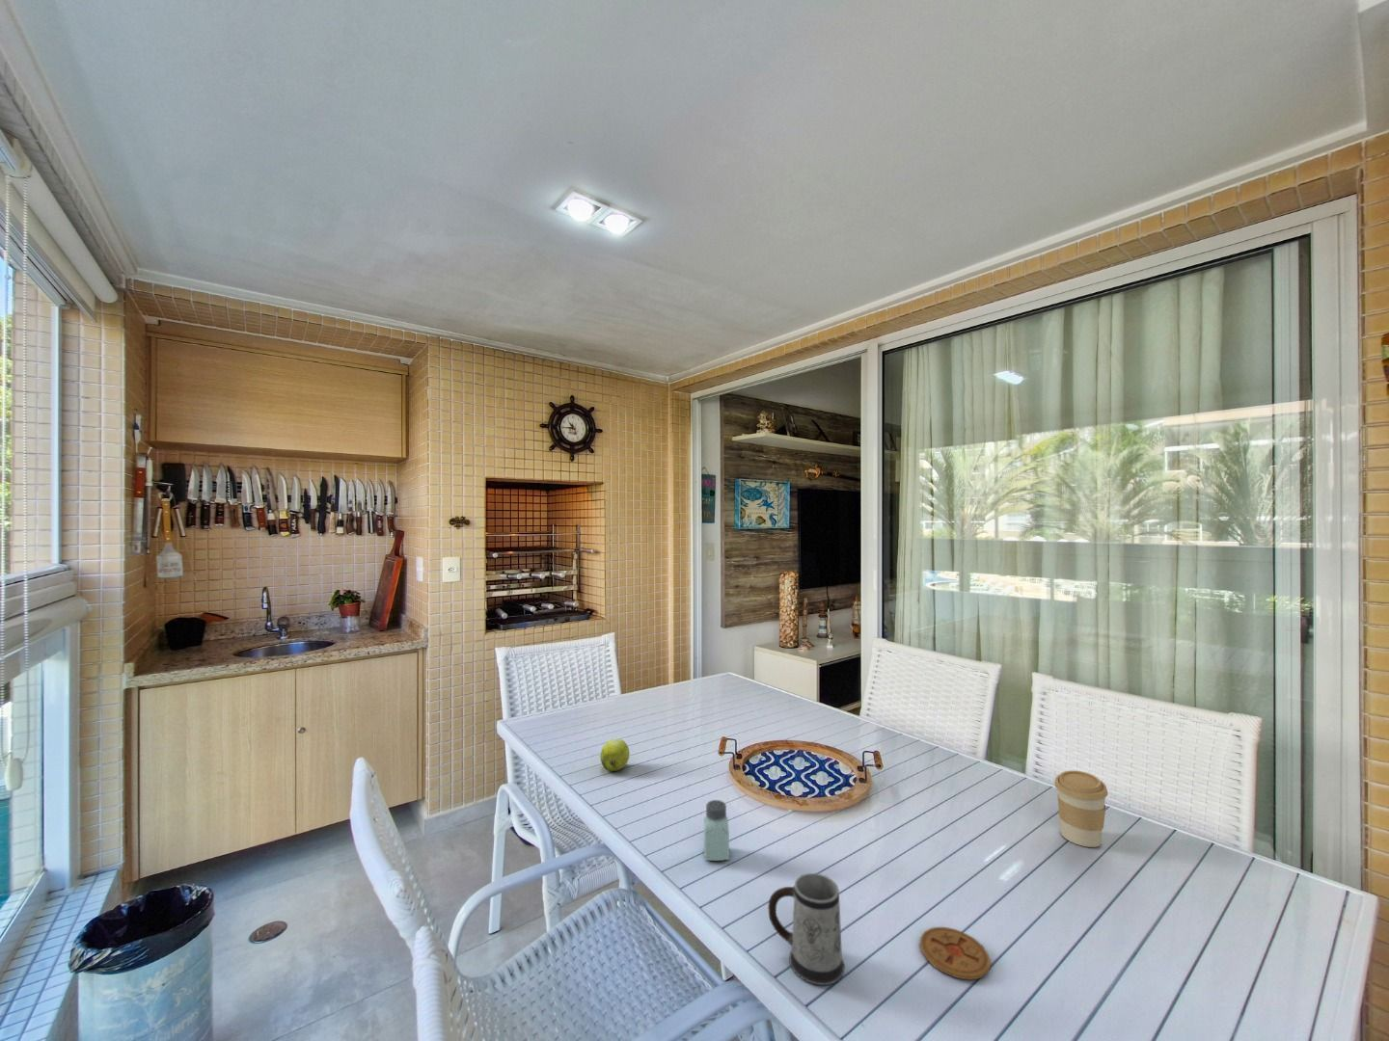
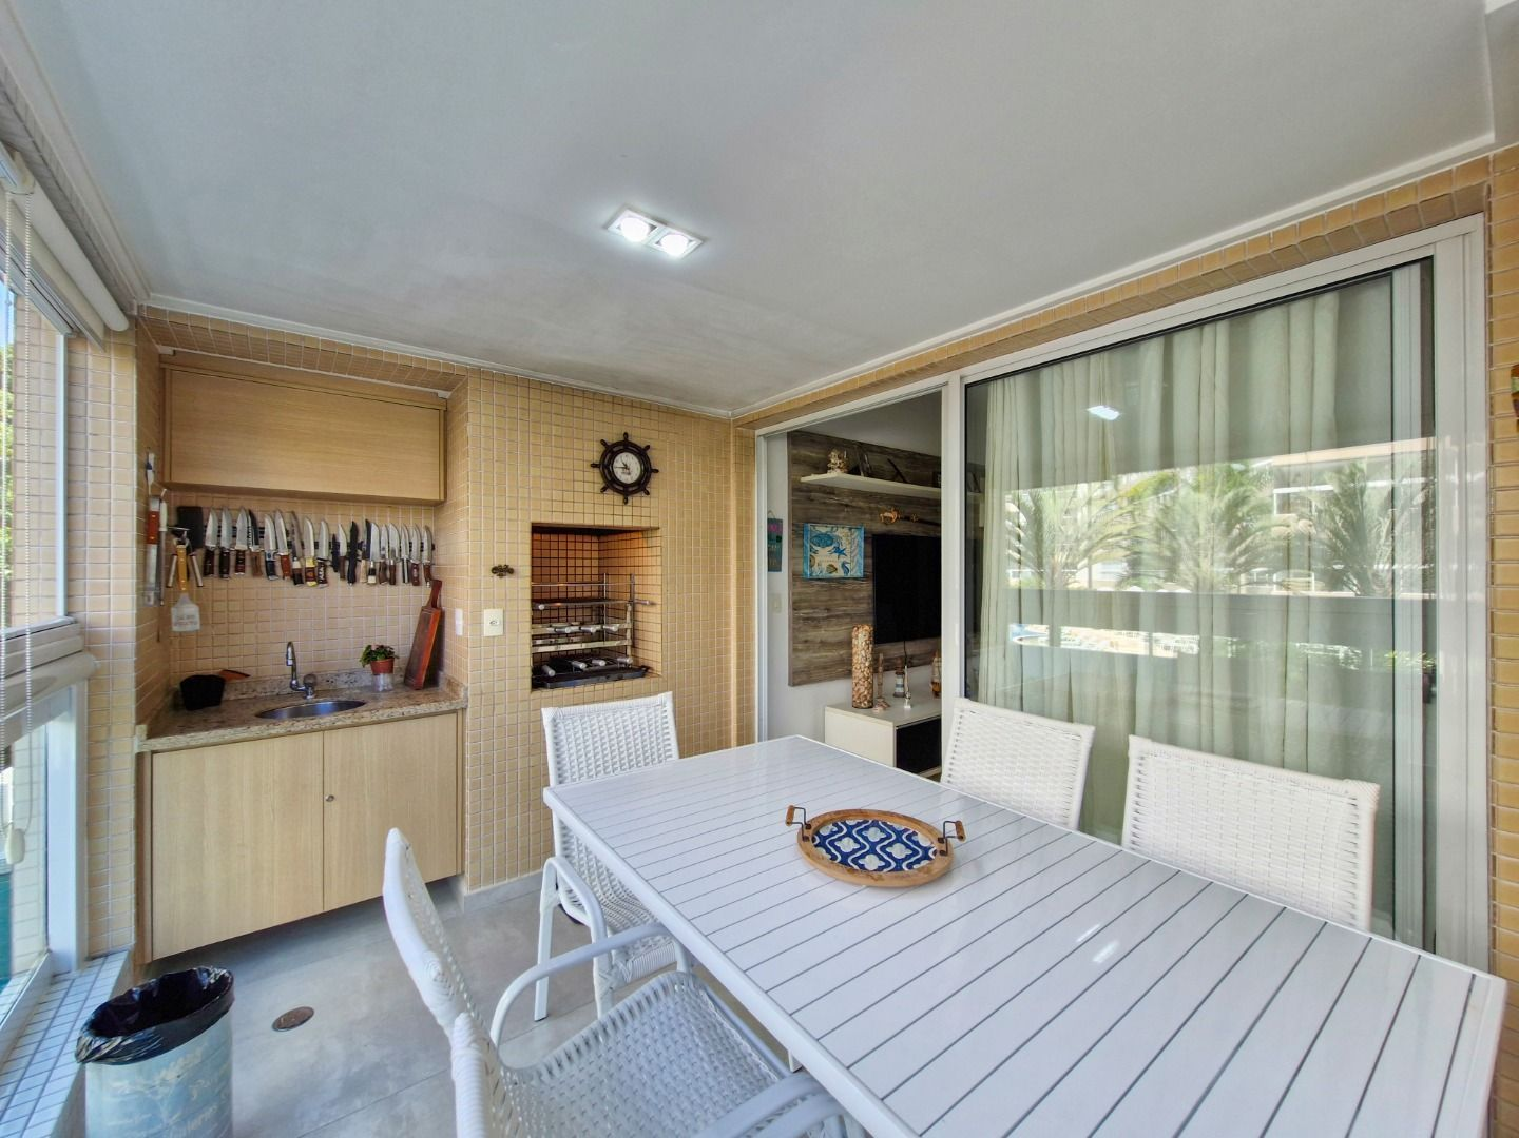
- coffee cup (1081, 807)
- coaster (954, 951)
- apple (615, 755)
- saltshaker (715, 829)
- mug (805, 921)
